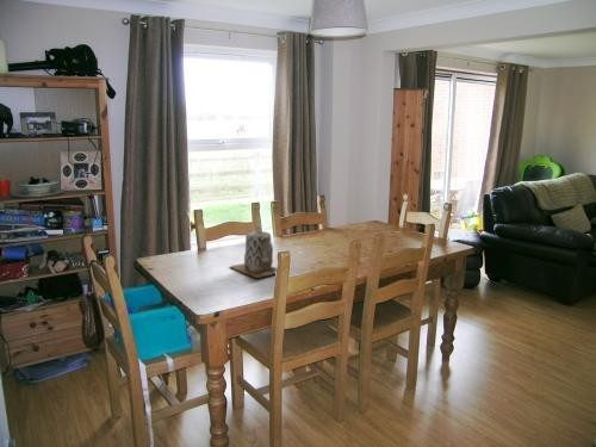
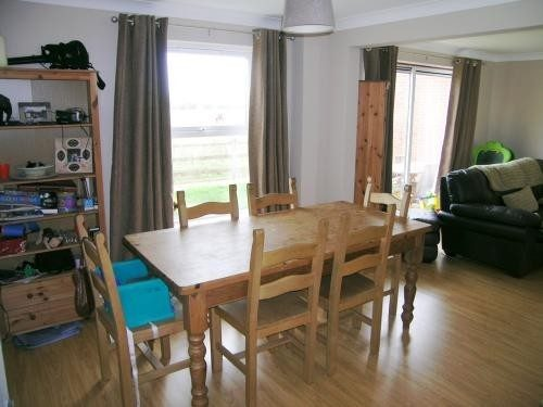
- teapot (256, 248)
